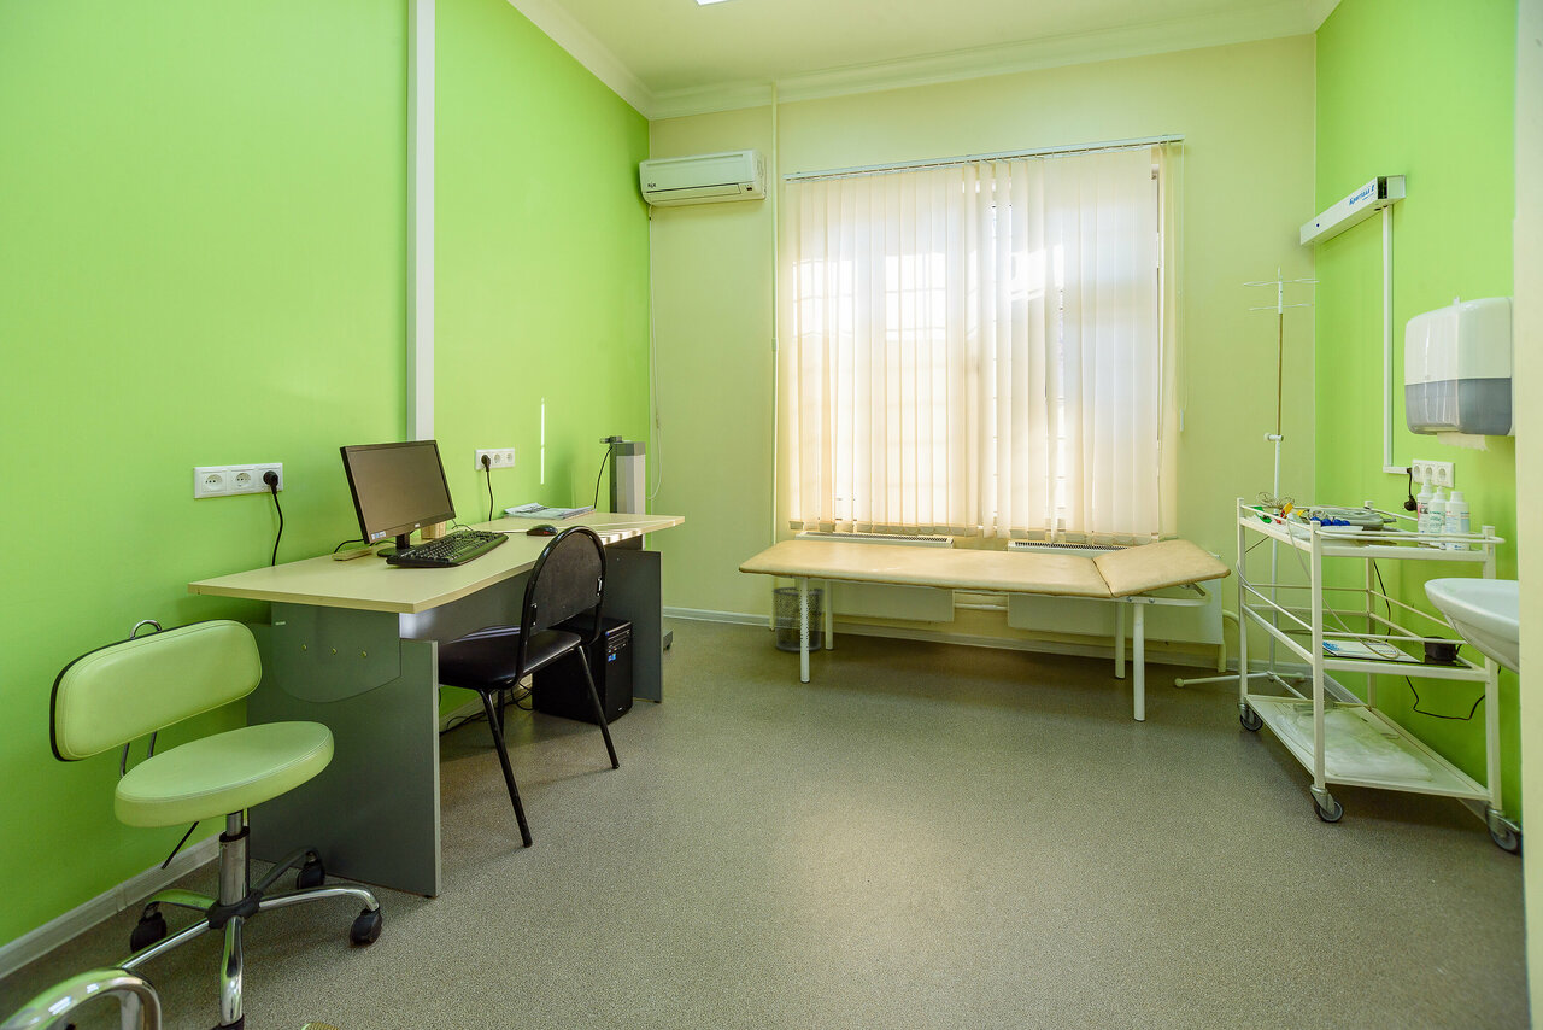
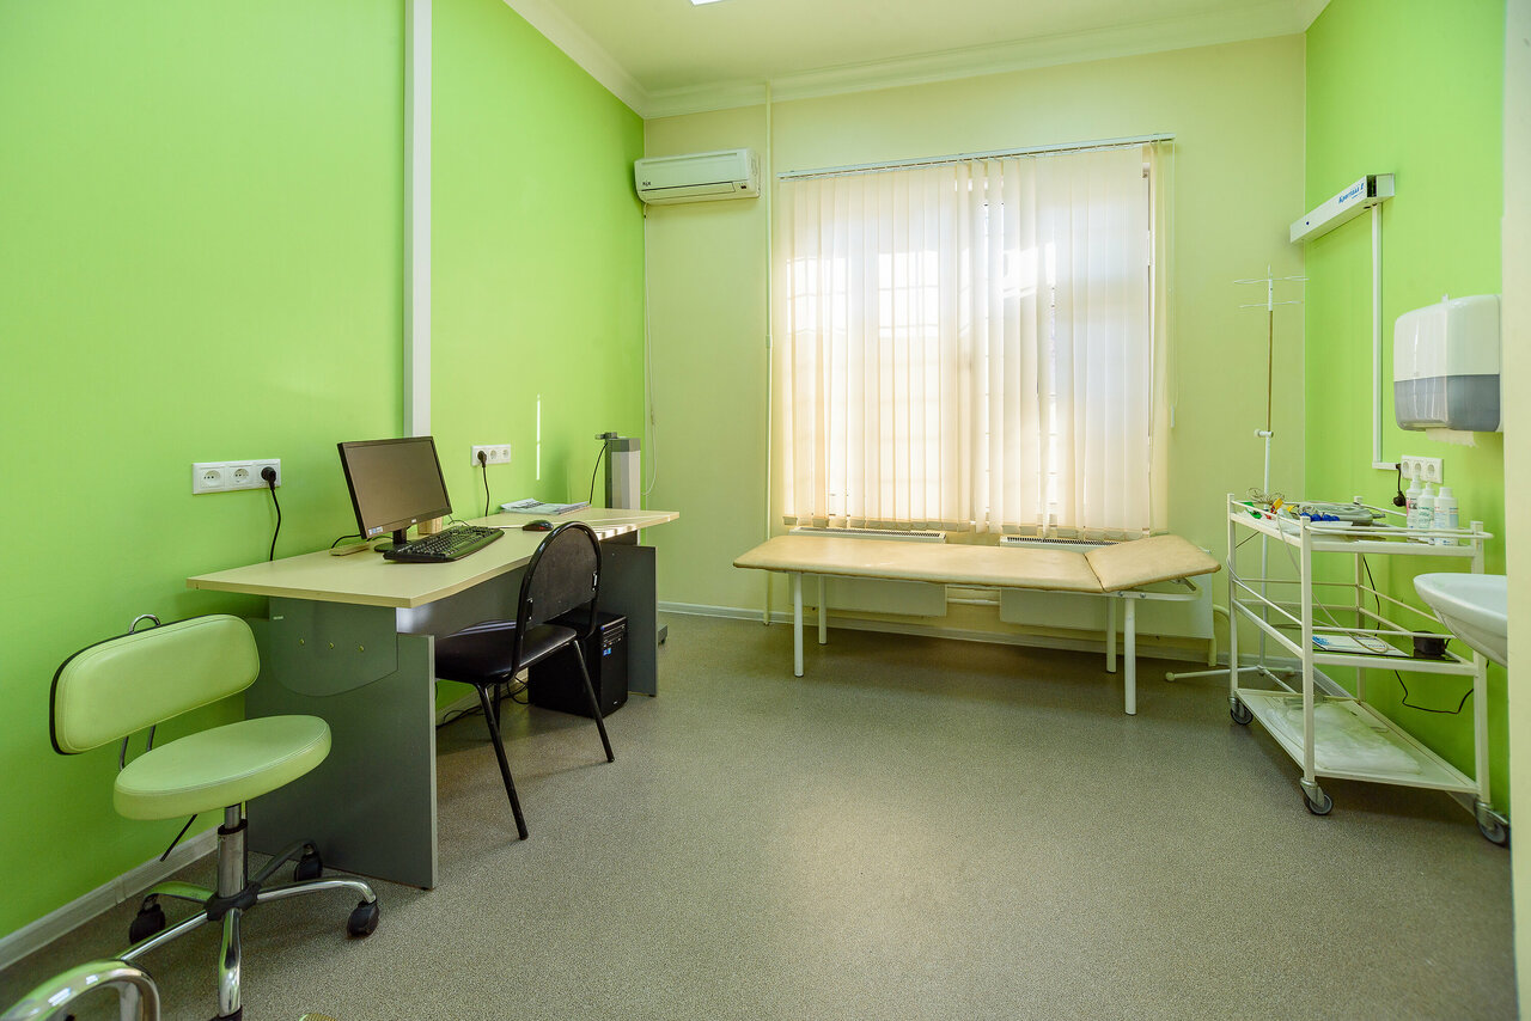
- waste bin (798, 619)
